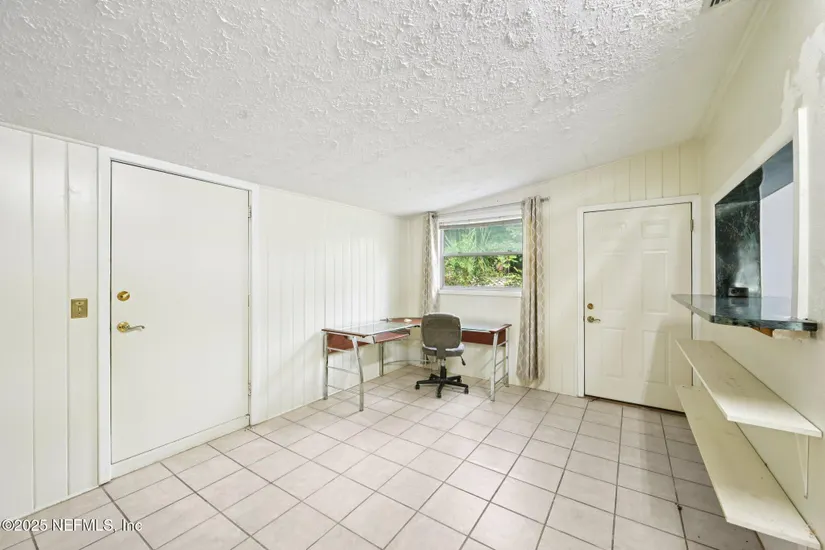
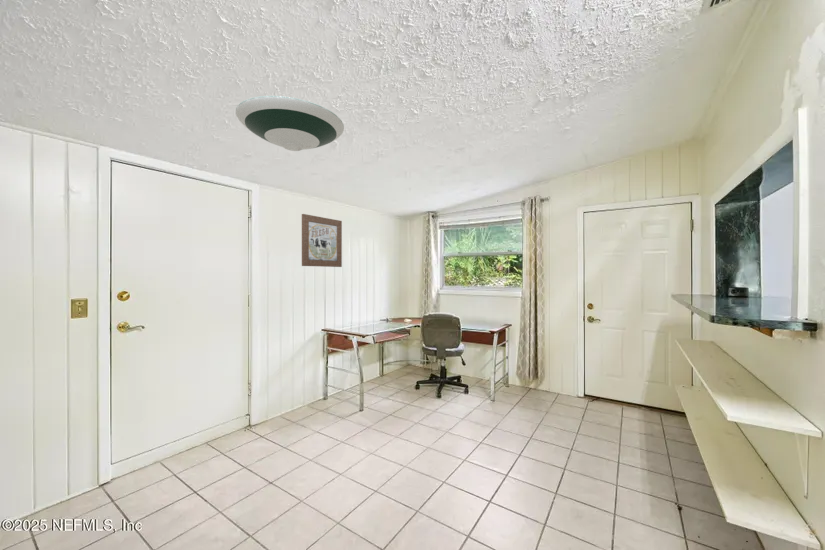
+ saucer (292, 135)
+ wall art (322, 242)
